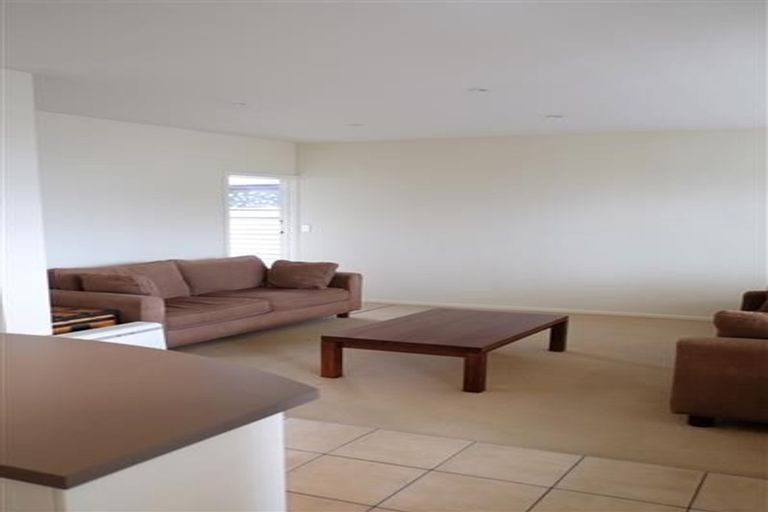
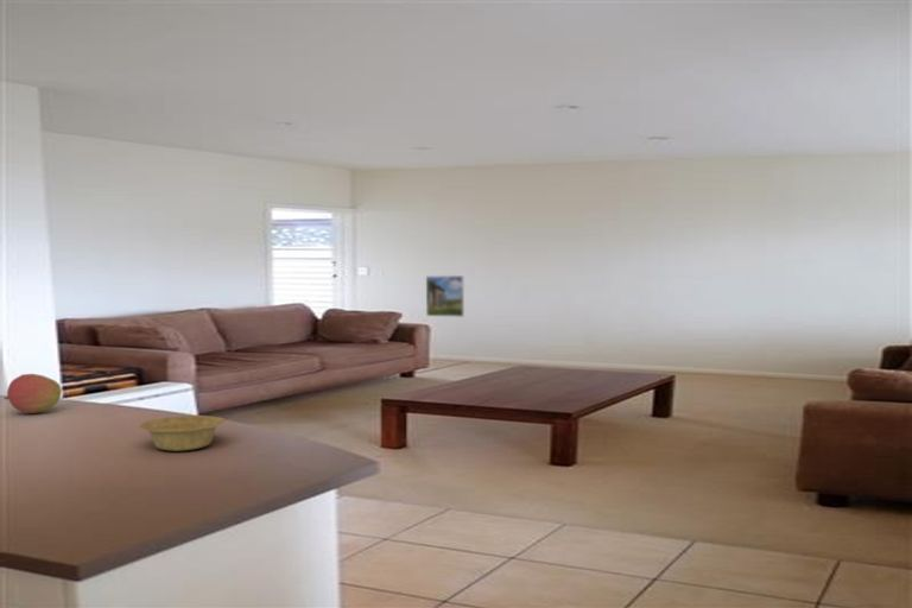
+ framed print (444, 296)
+ bowl (183, 435)
+ fruit (32, 393)
